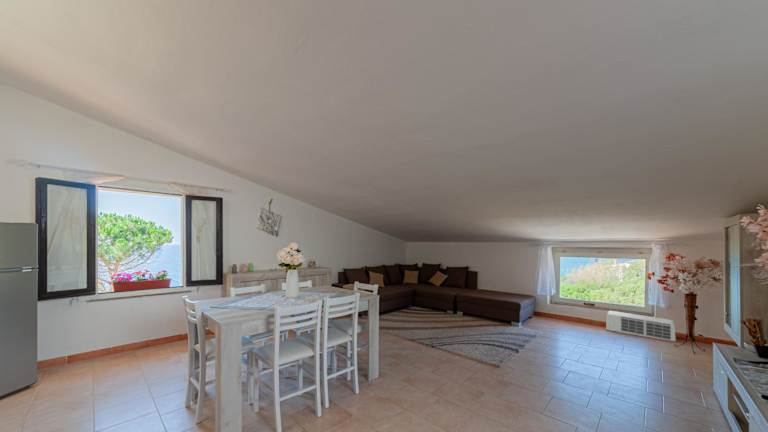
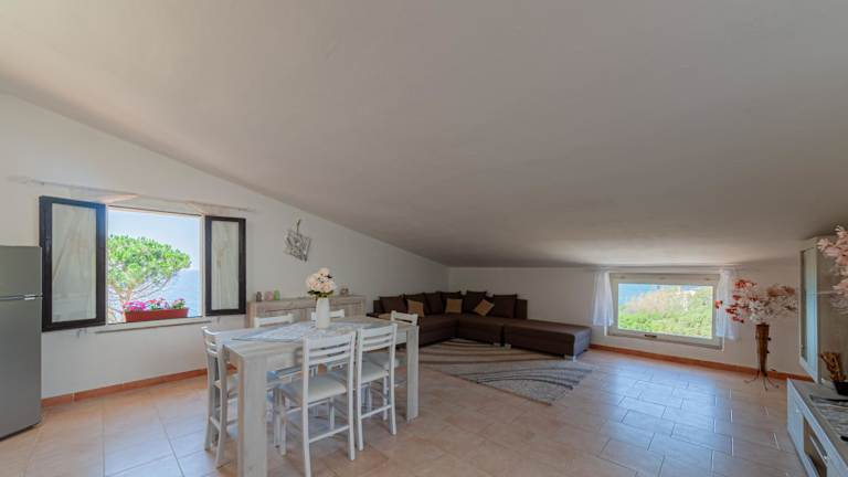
- air conditioner (639, 324)
